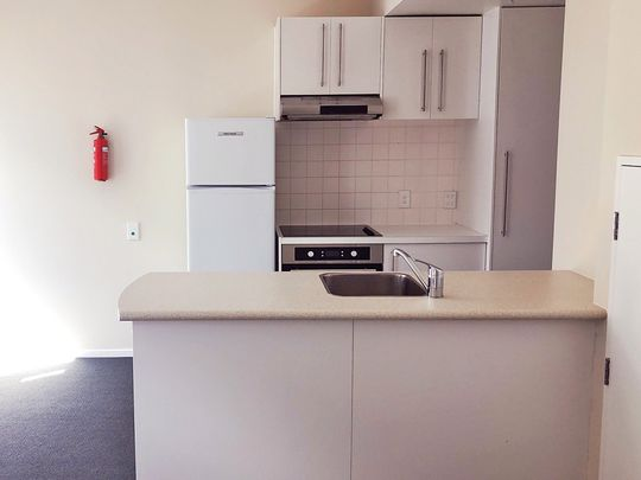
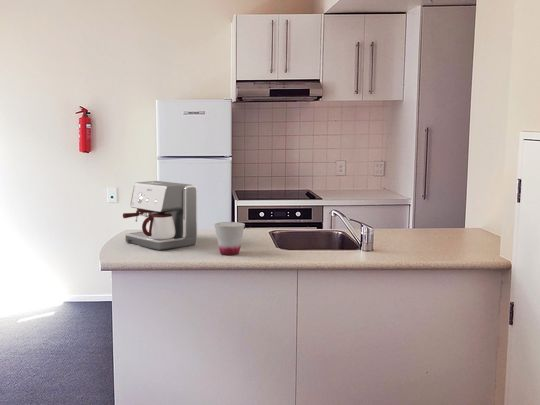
+ coffee maker (161, 213)
+ cup (229, 238)
